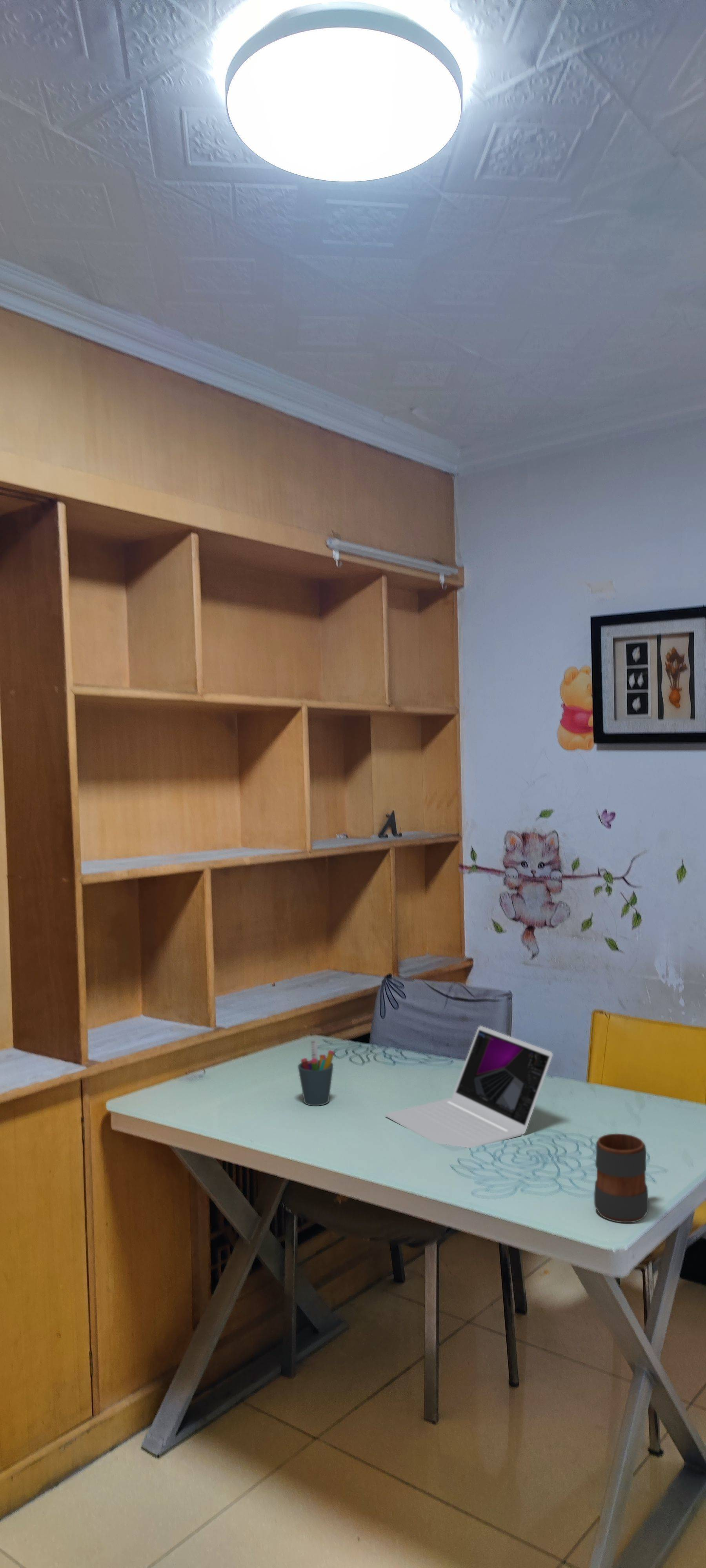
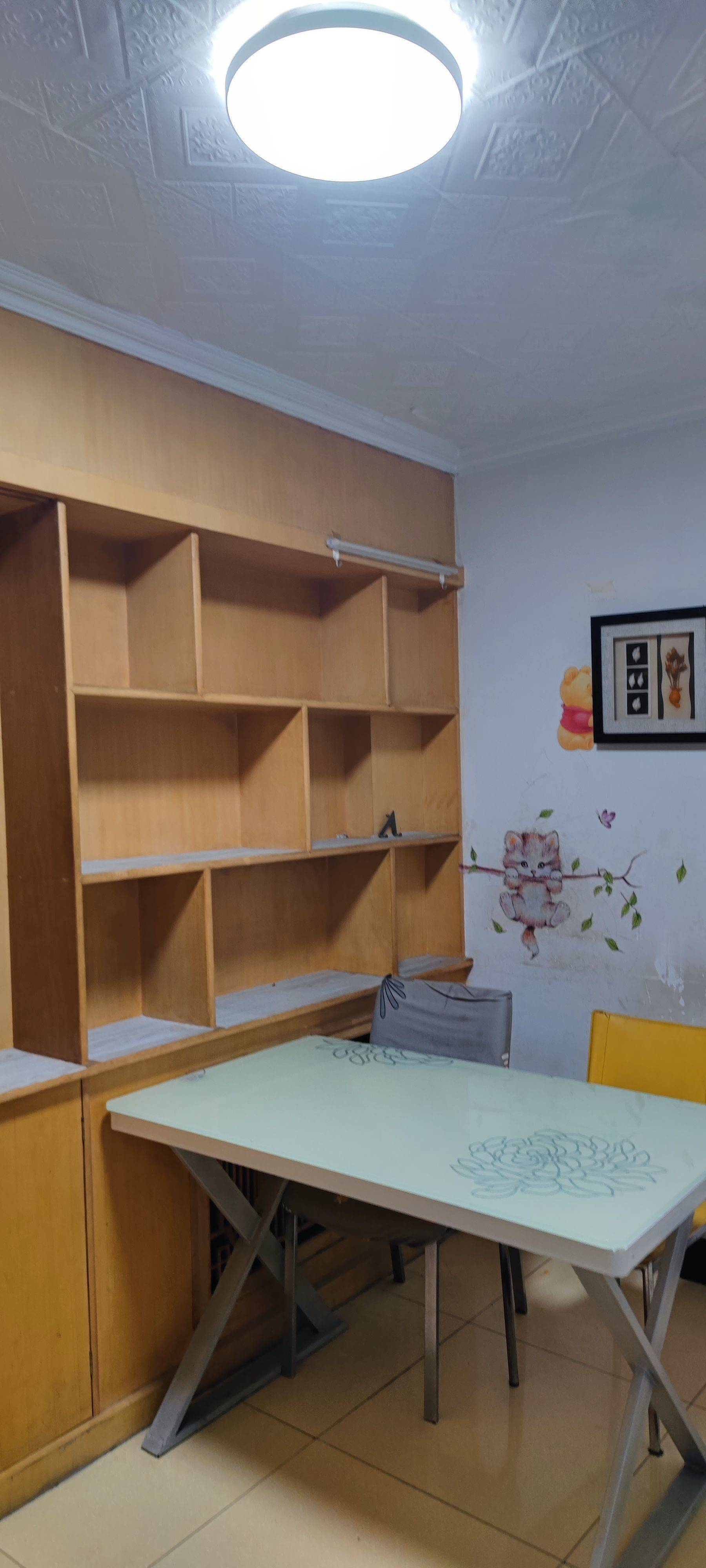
- laptop (468, 1081)
- mug (626, 1174)
- pen holder (316, 1073)
